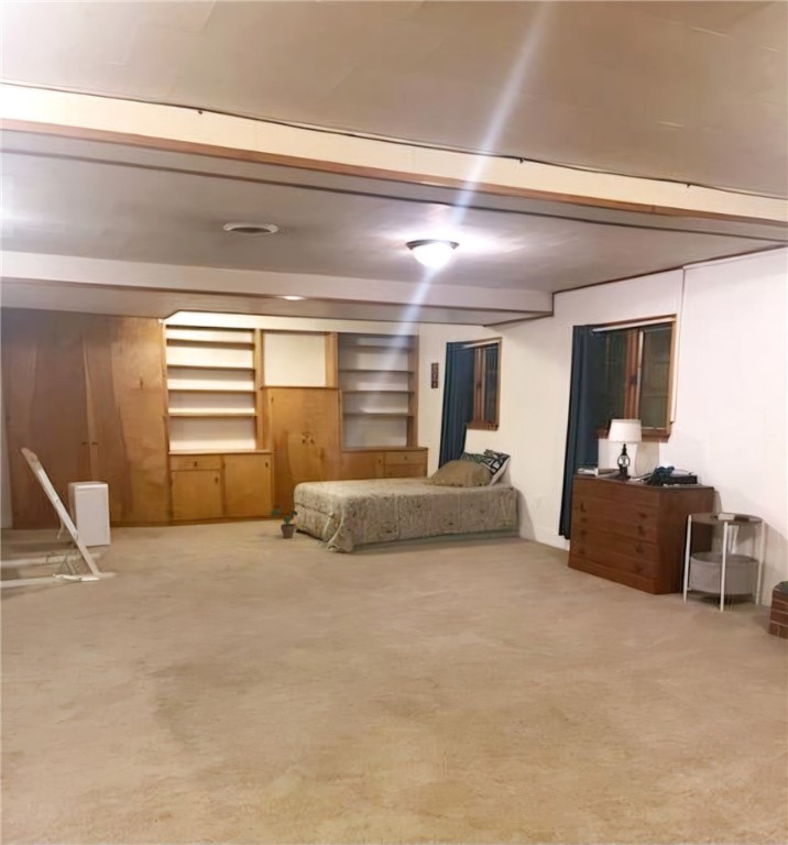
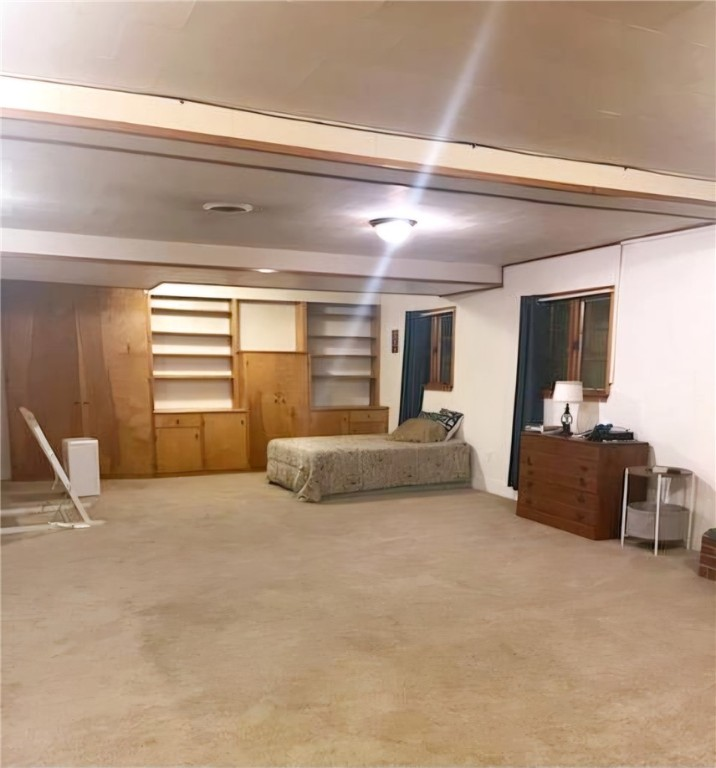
- potted plant (287, 520)
